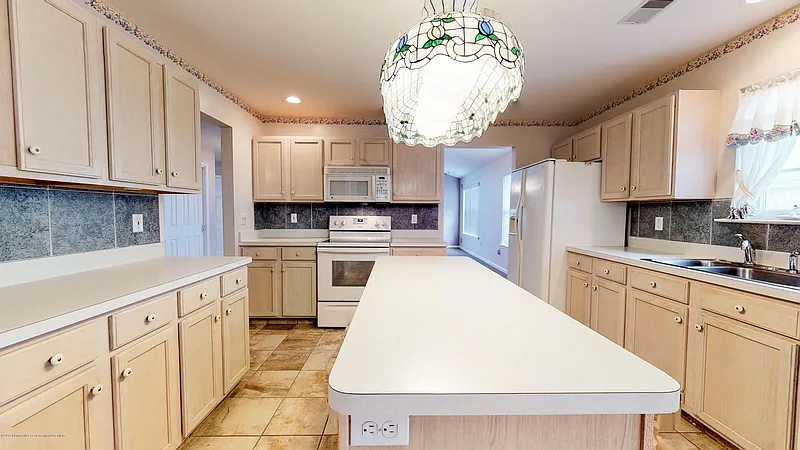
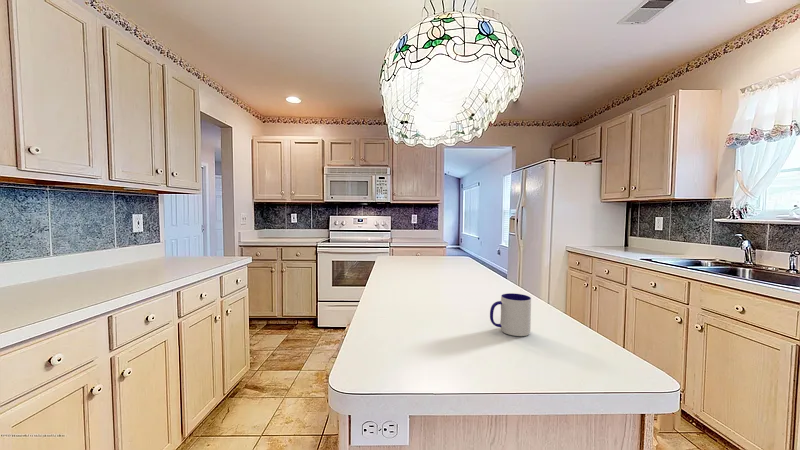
+ mug (509, 314)
